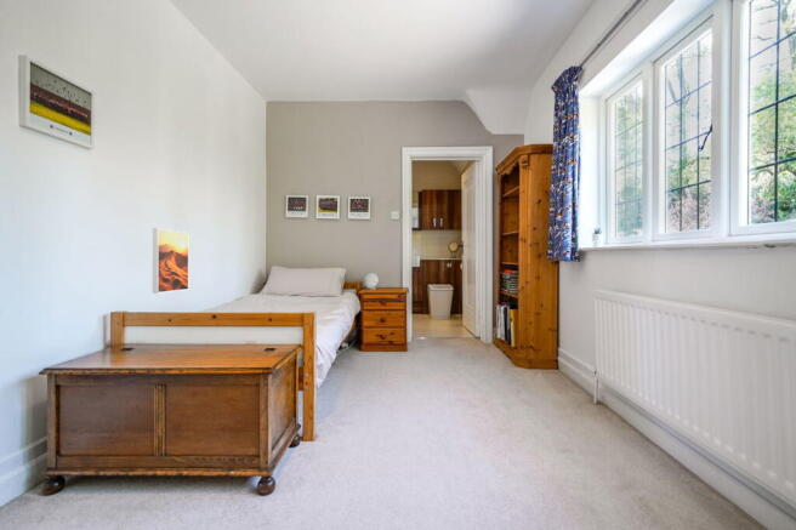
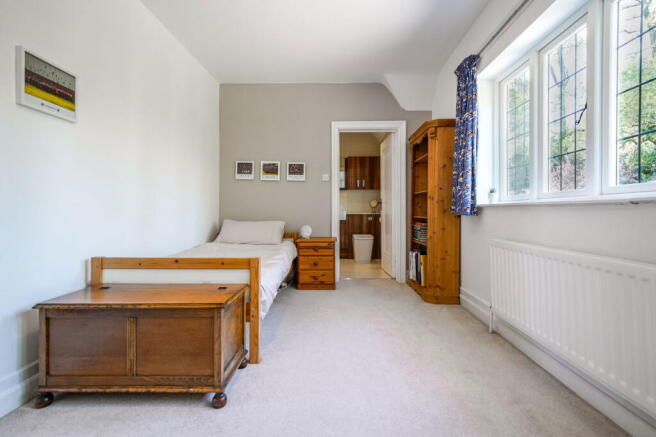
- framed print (171, 261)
